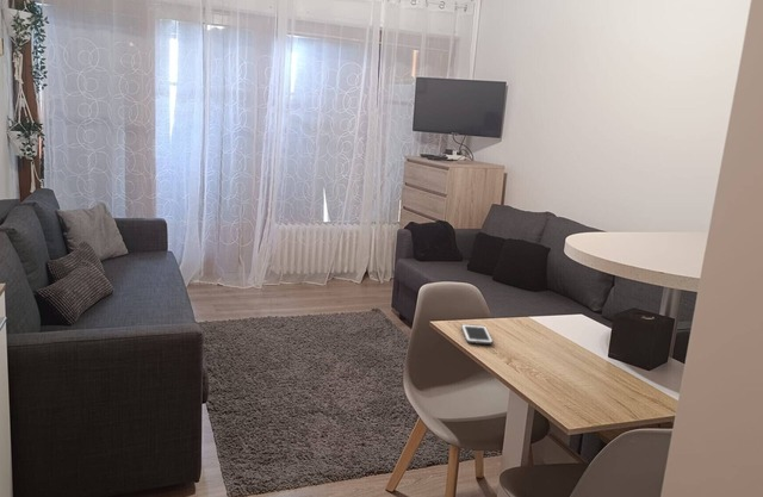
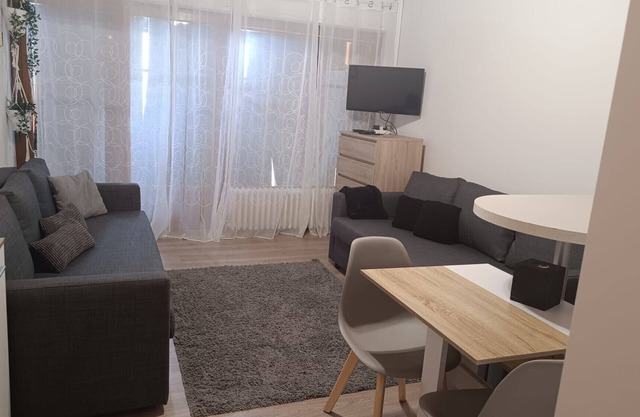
- cell phone (476, 334)
